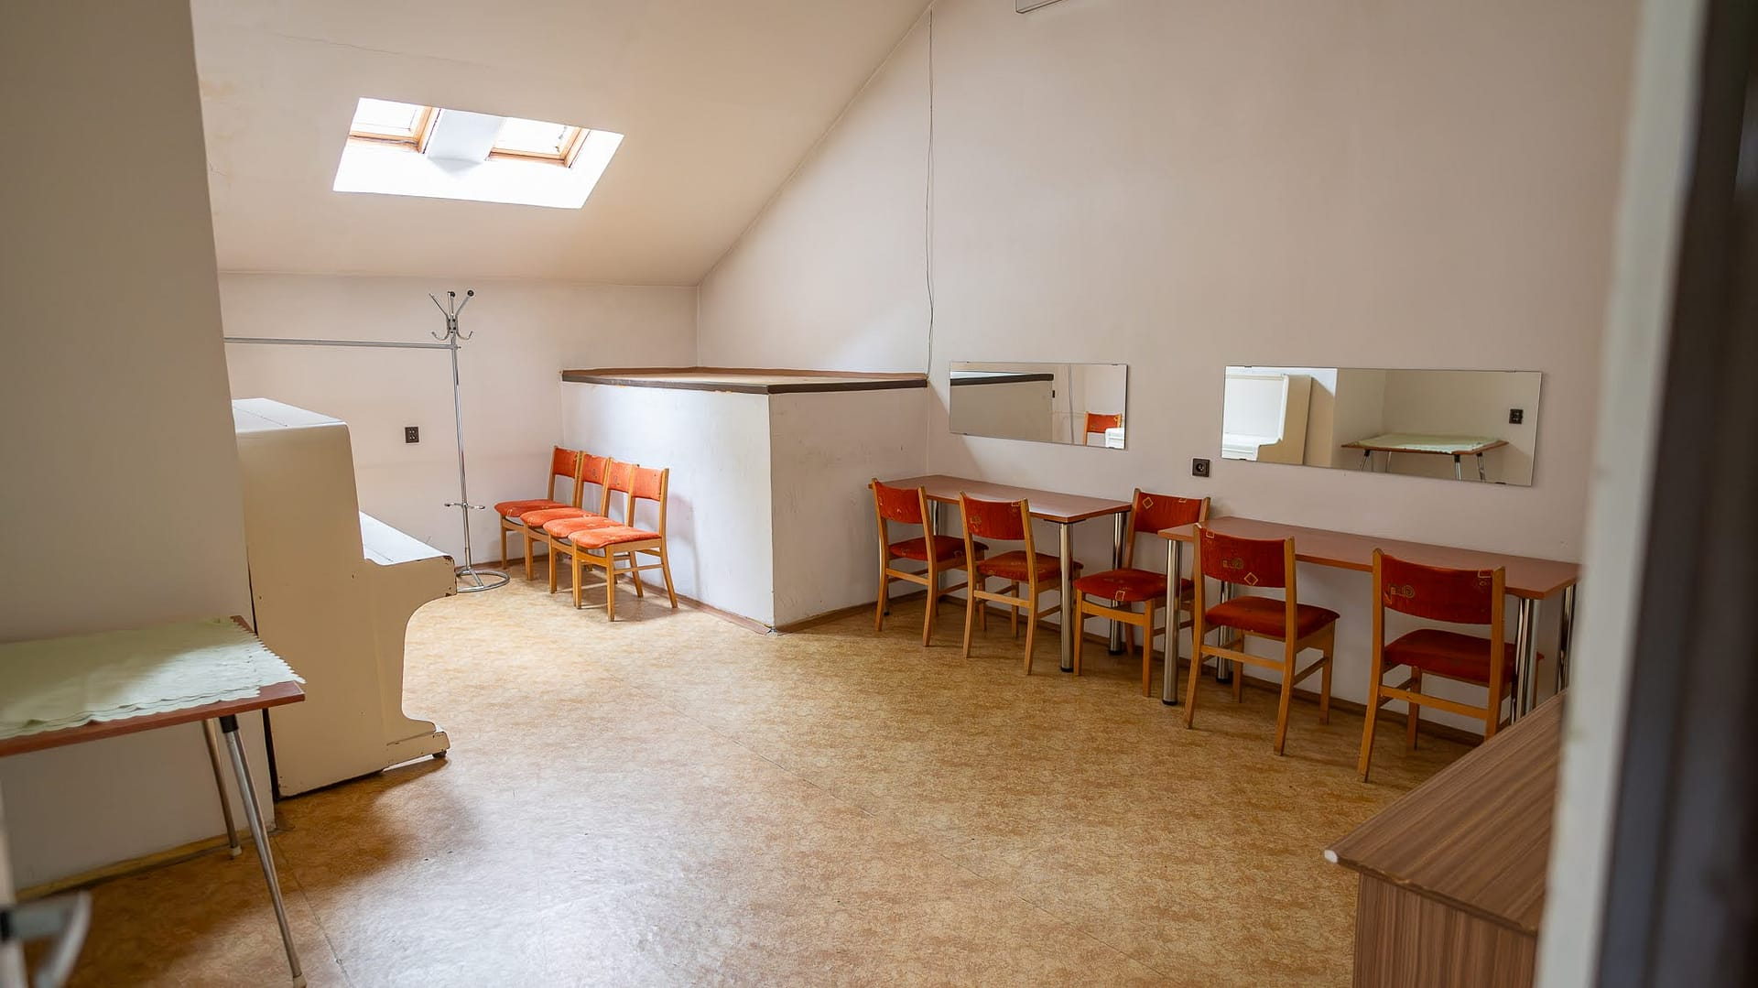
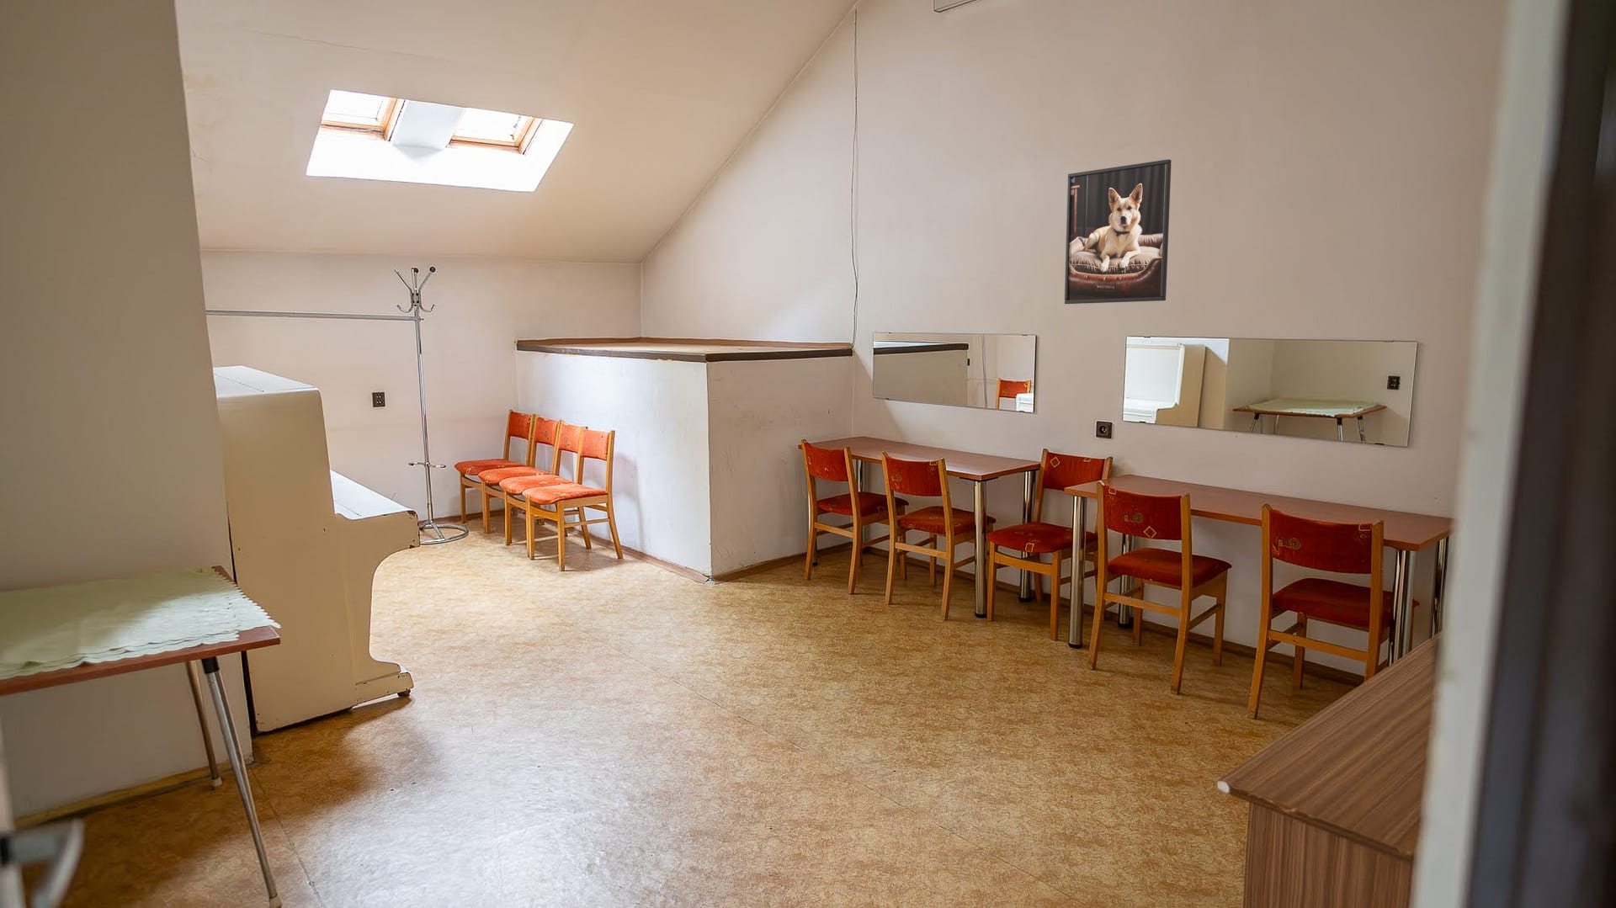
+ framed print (1115, 235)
